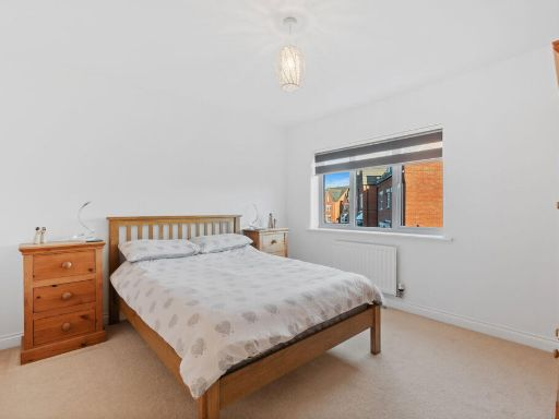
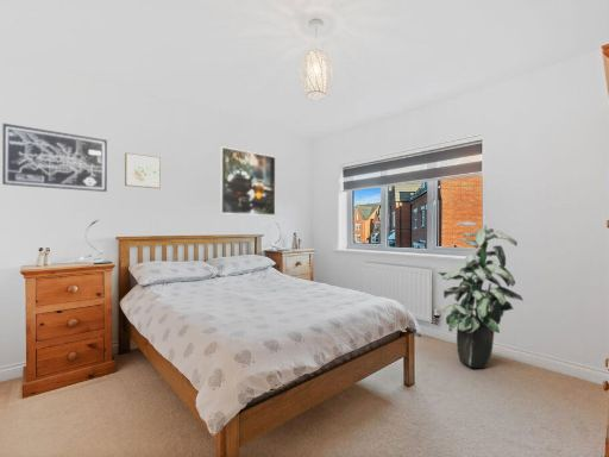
+ indoor plant (475, 292)
+ wall art (143, 170)
+ wall art (58, 159)
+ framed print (249, 183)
